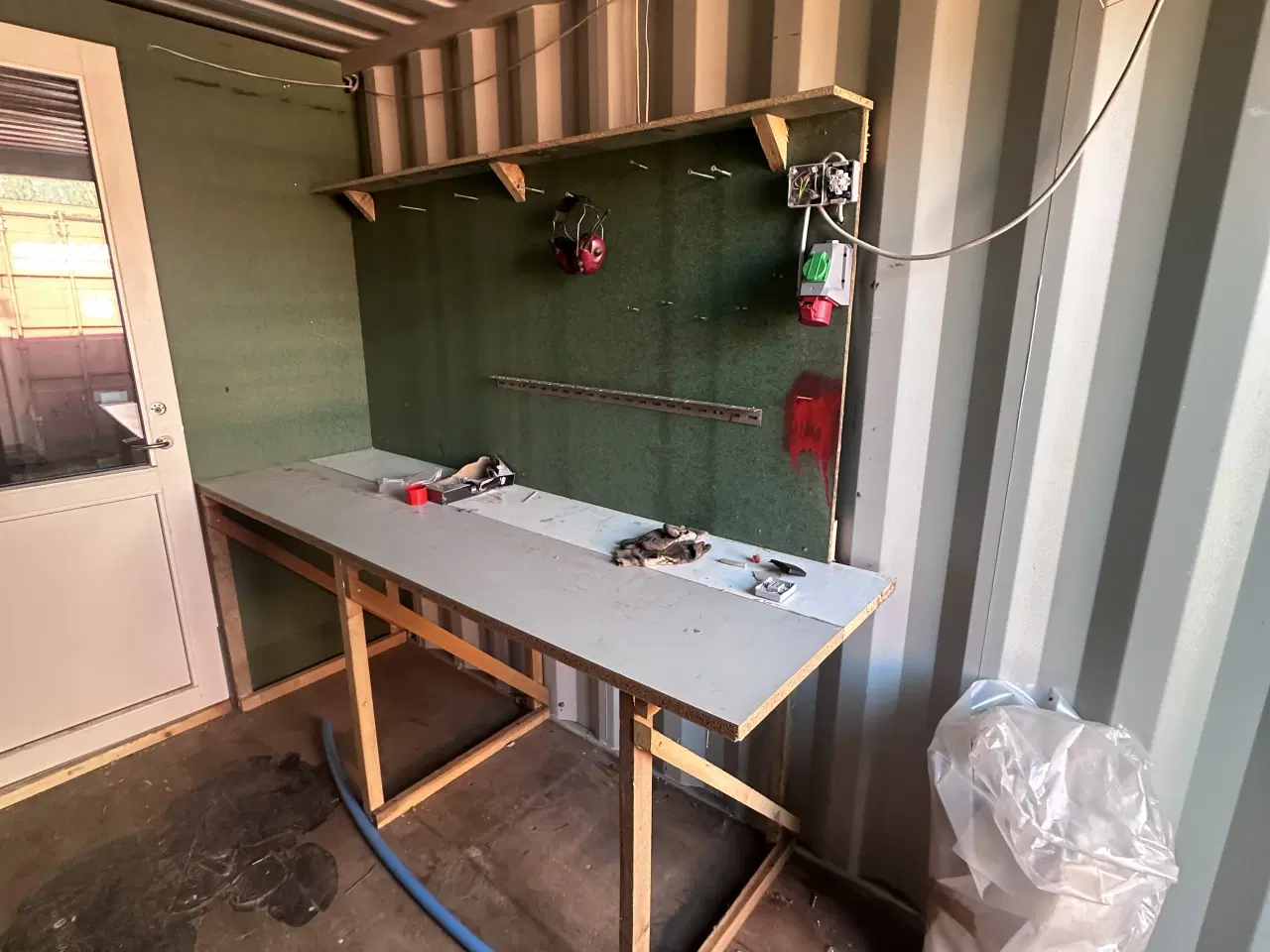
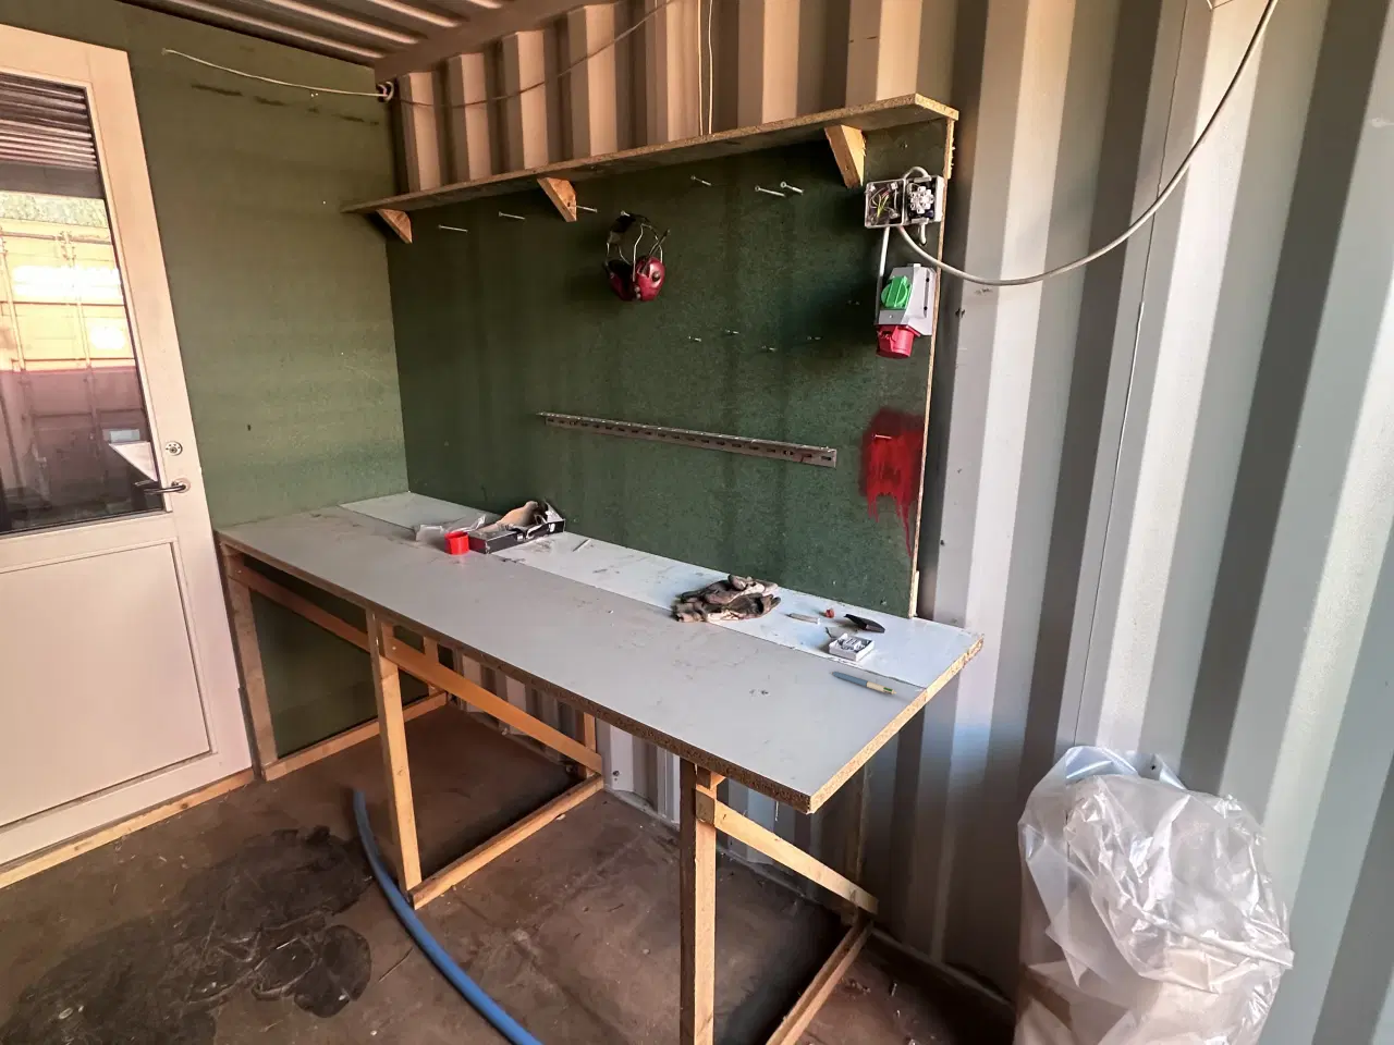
+ pen (863, 682)
